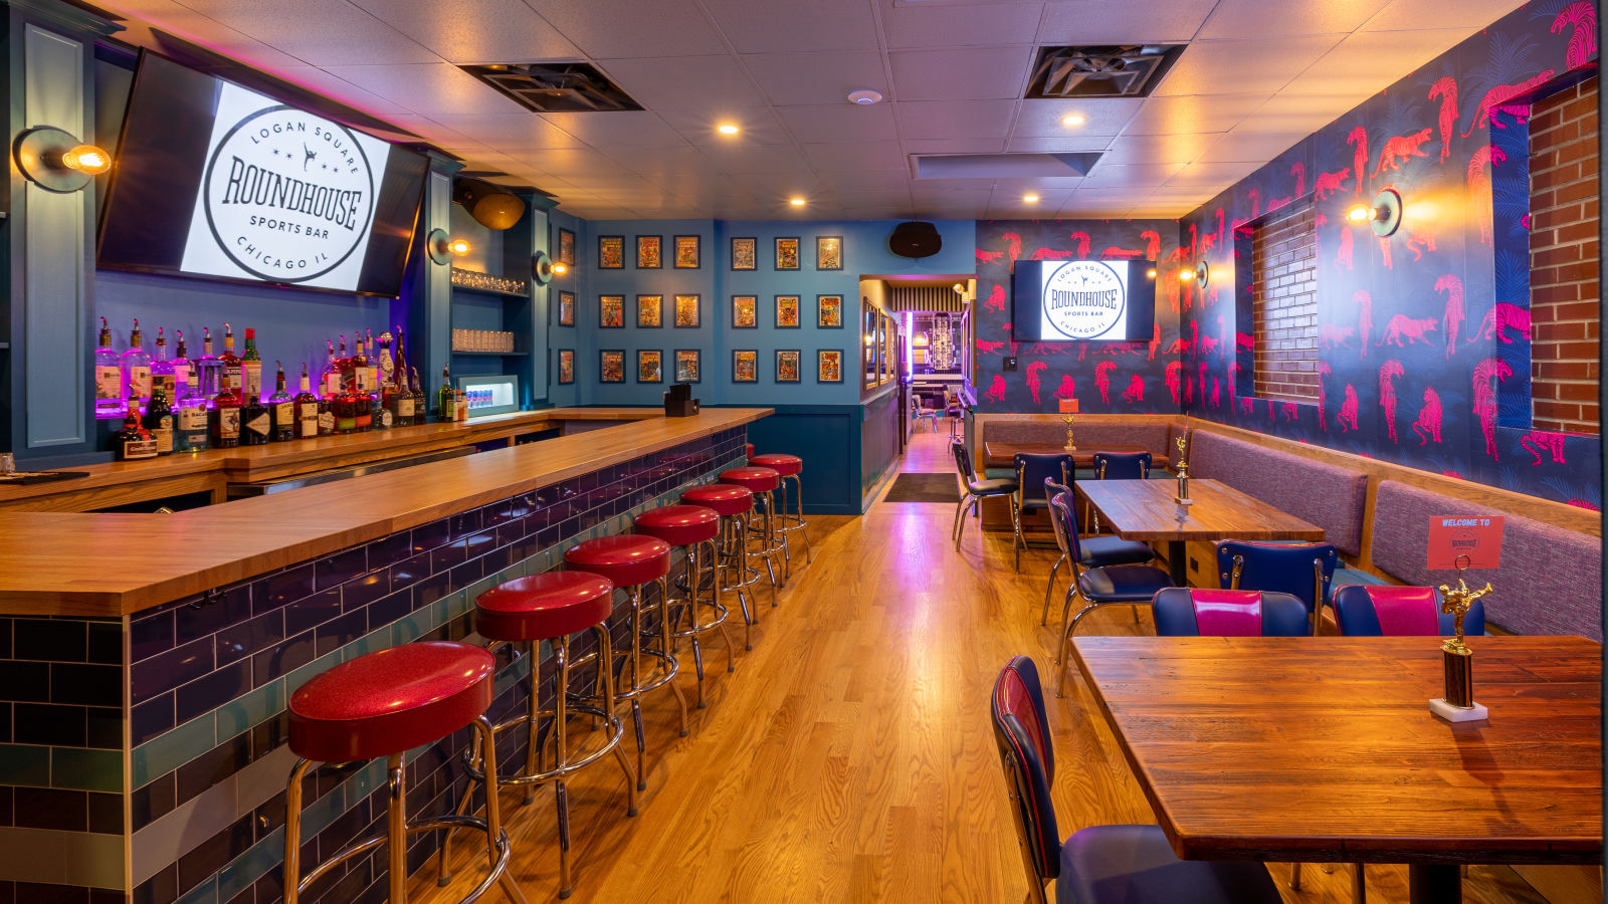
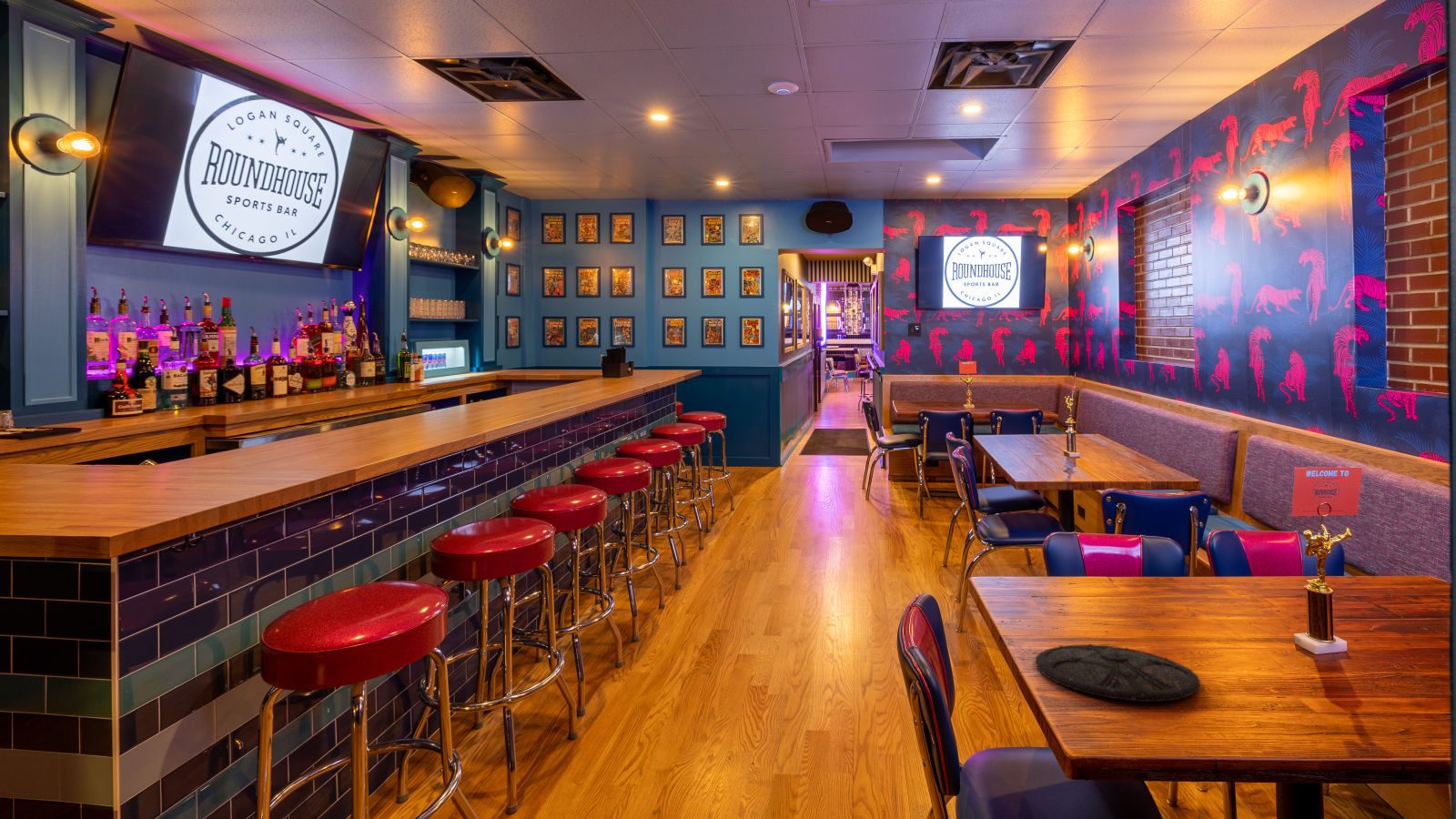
+ plate (1114, 662)
